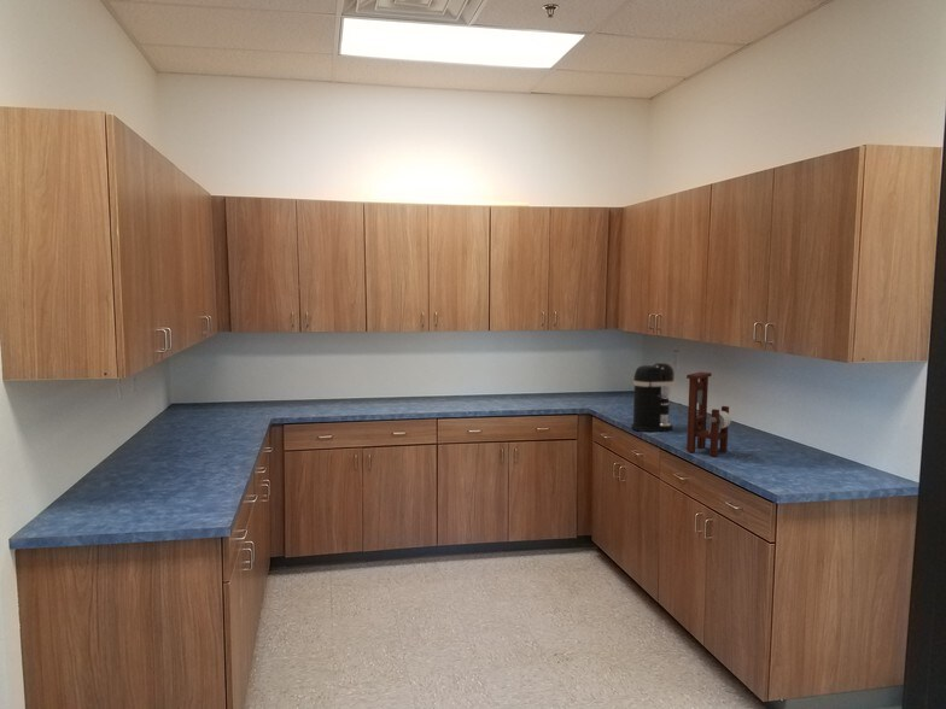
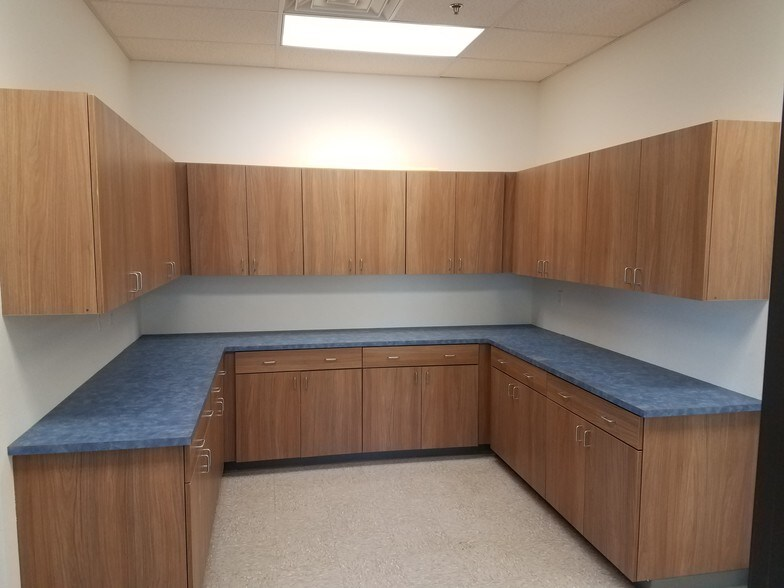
- coffee maker (653, 395)
- paper towel holder (706, 412)
